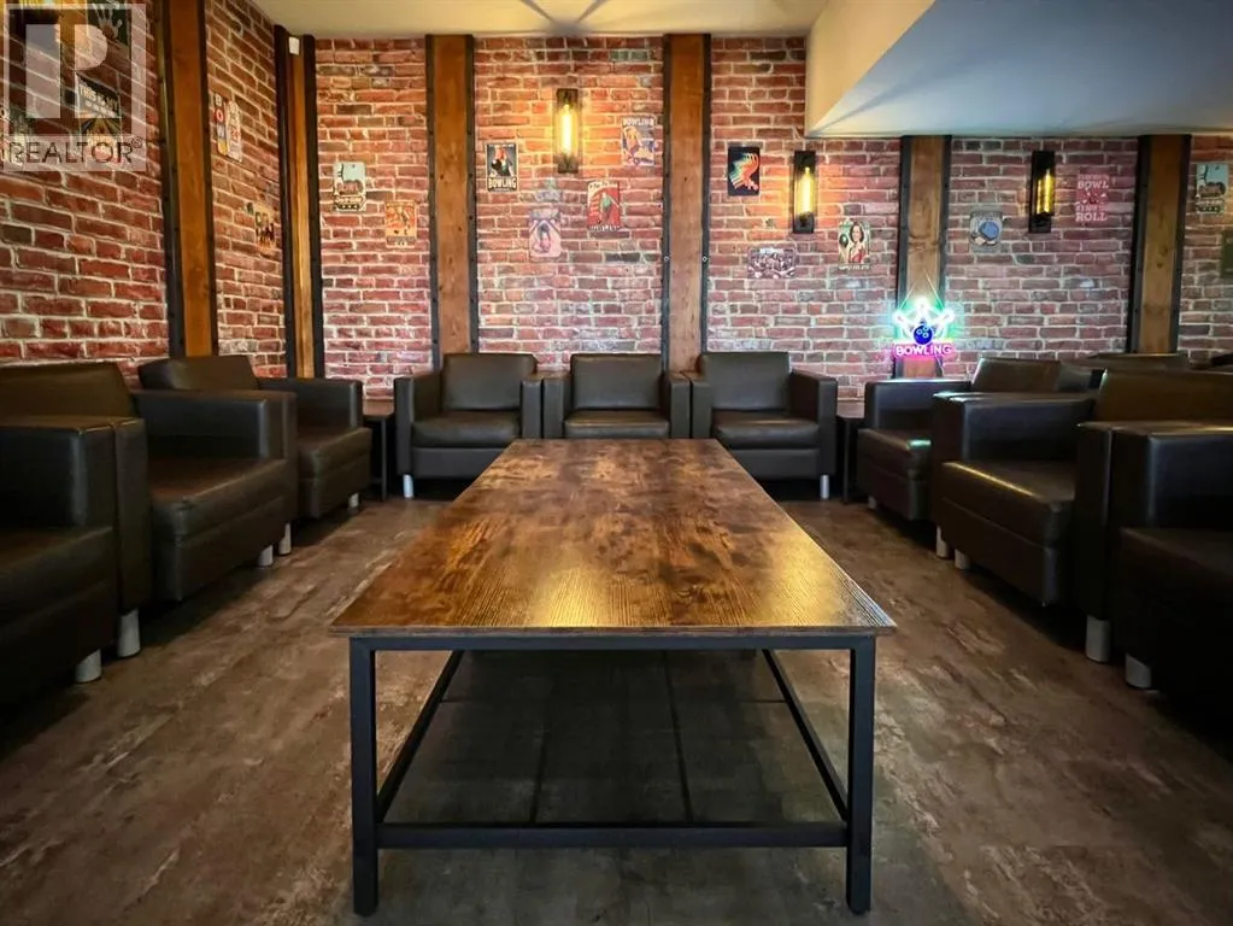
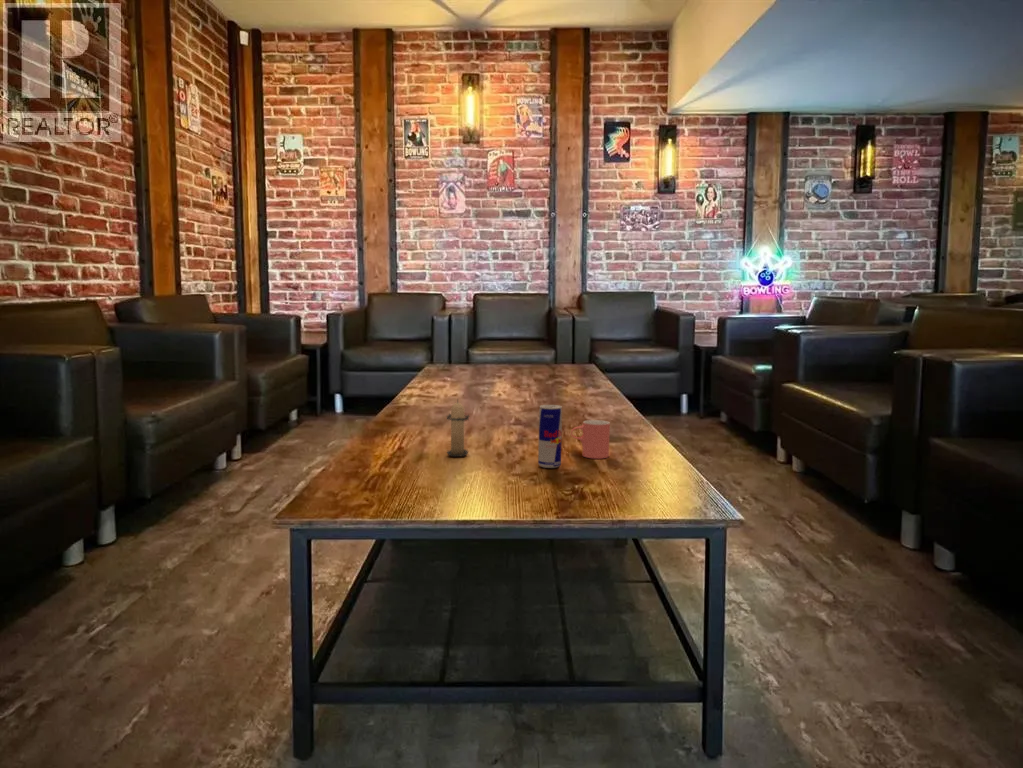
+ cup (589, 438)
+ beverage can (550, 436)
+ candle (457, 427)
